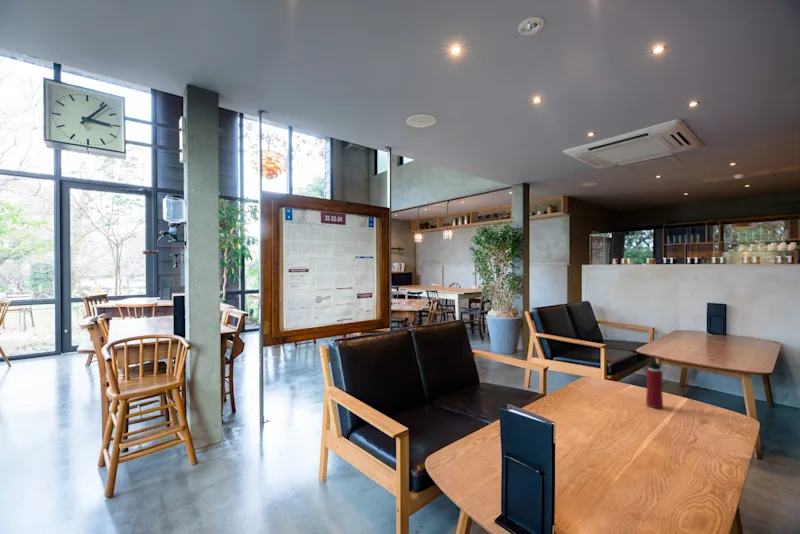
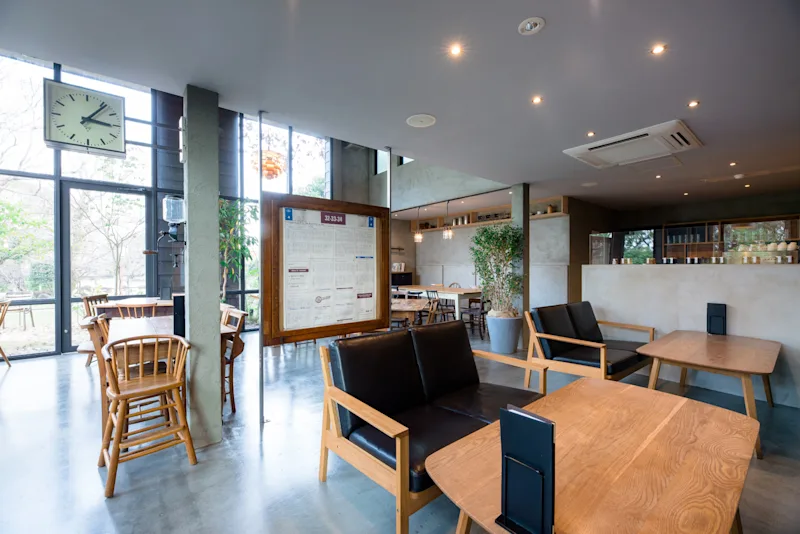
- water bottle (654, 381)
